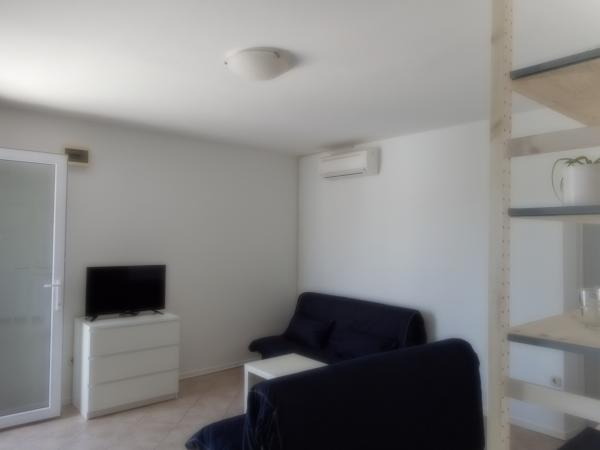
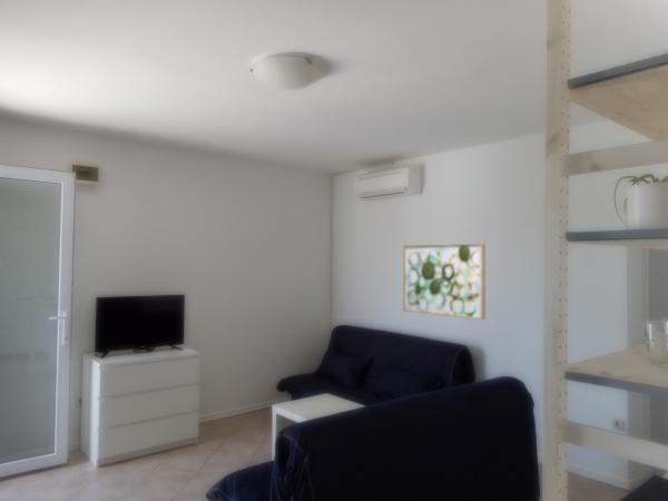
+ wall art (440, 279)
